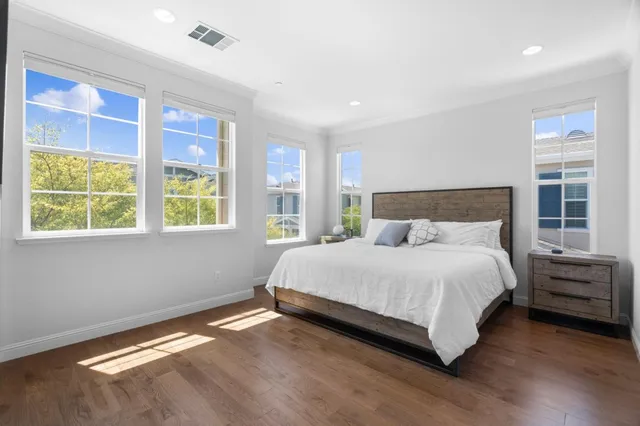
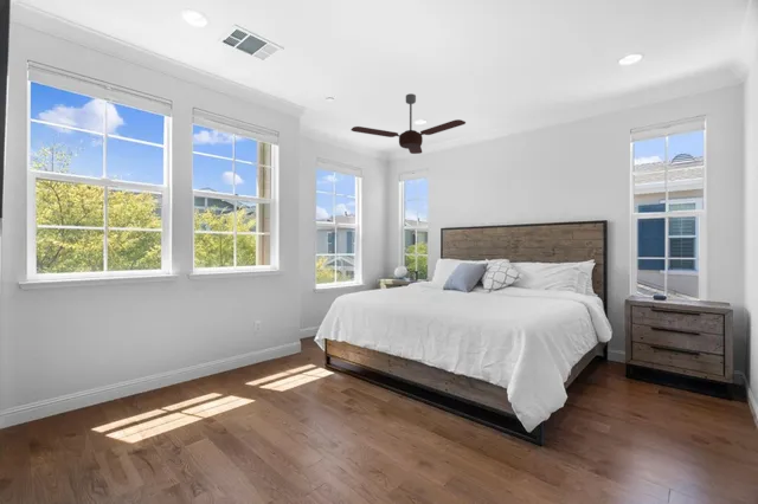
+ ceiling fan (410, 123)
